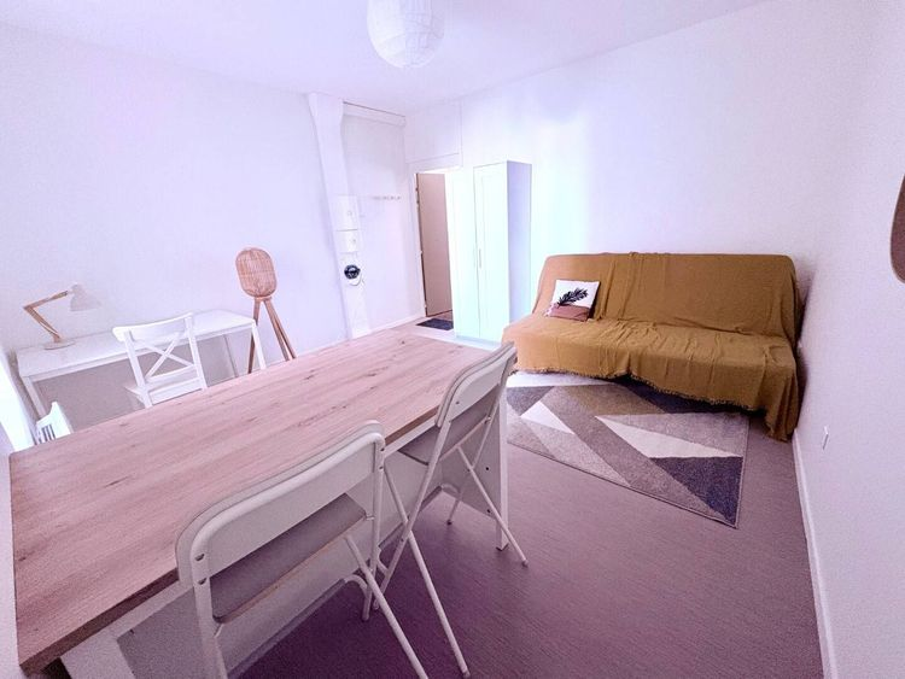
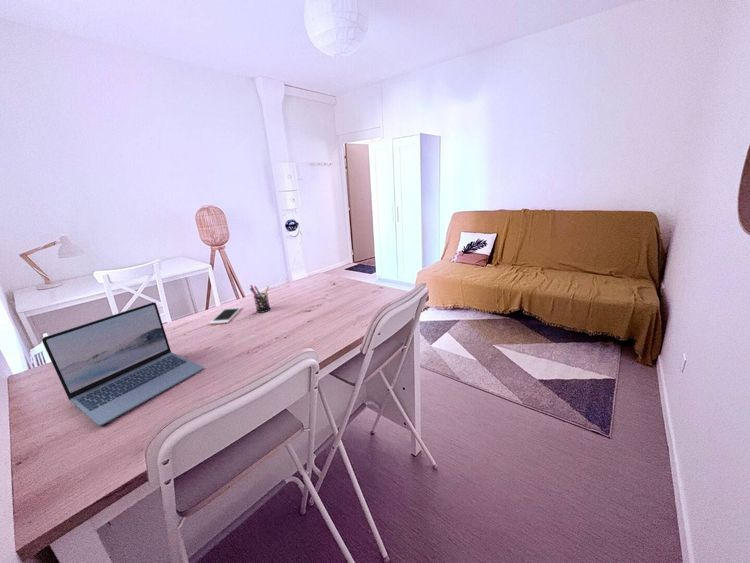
+ cell phone (226, 315)
+ laptop (131, 355)
+ pen holder (260, 297)
